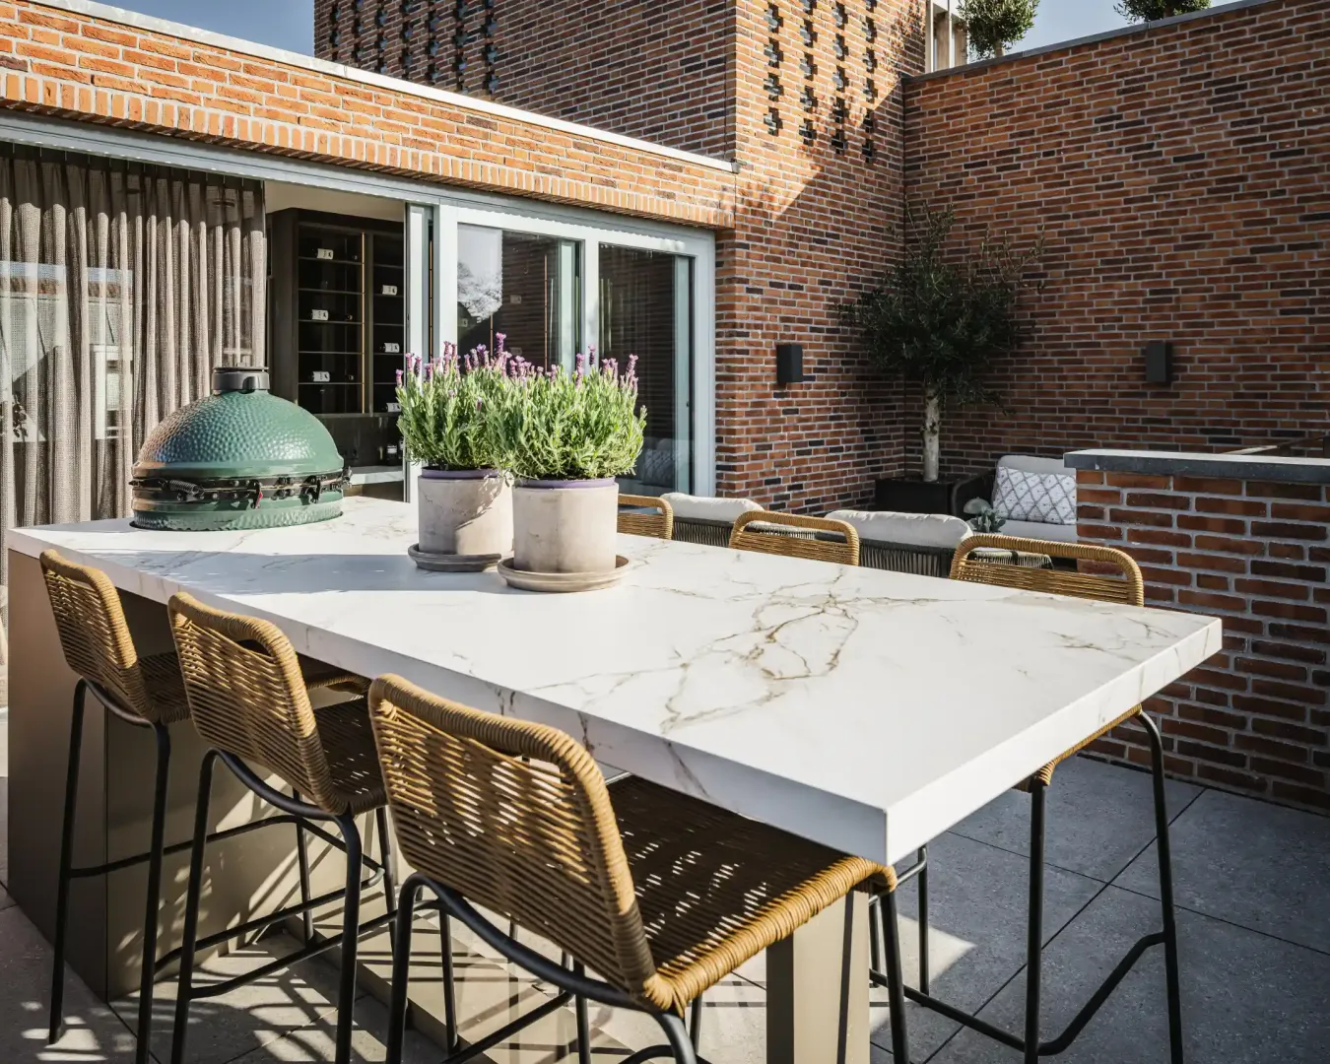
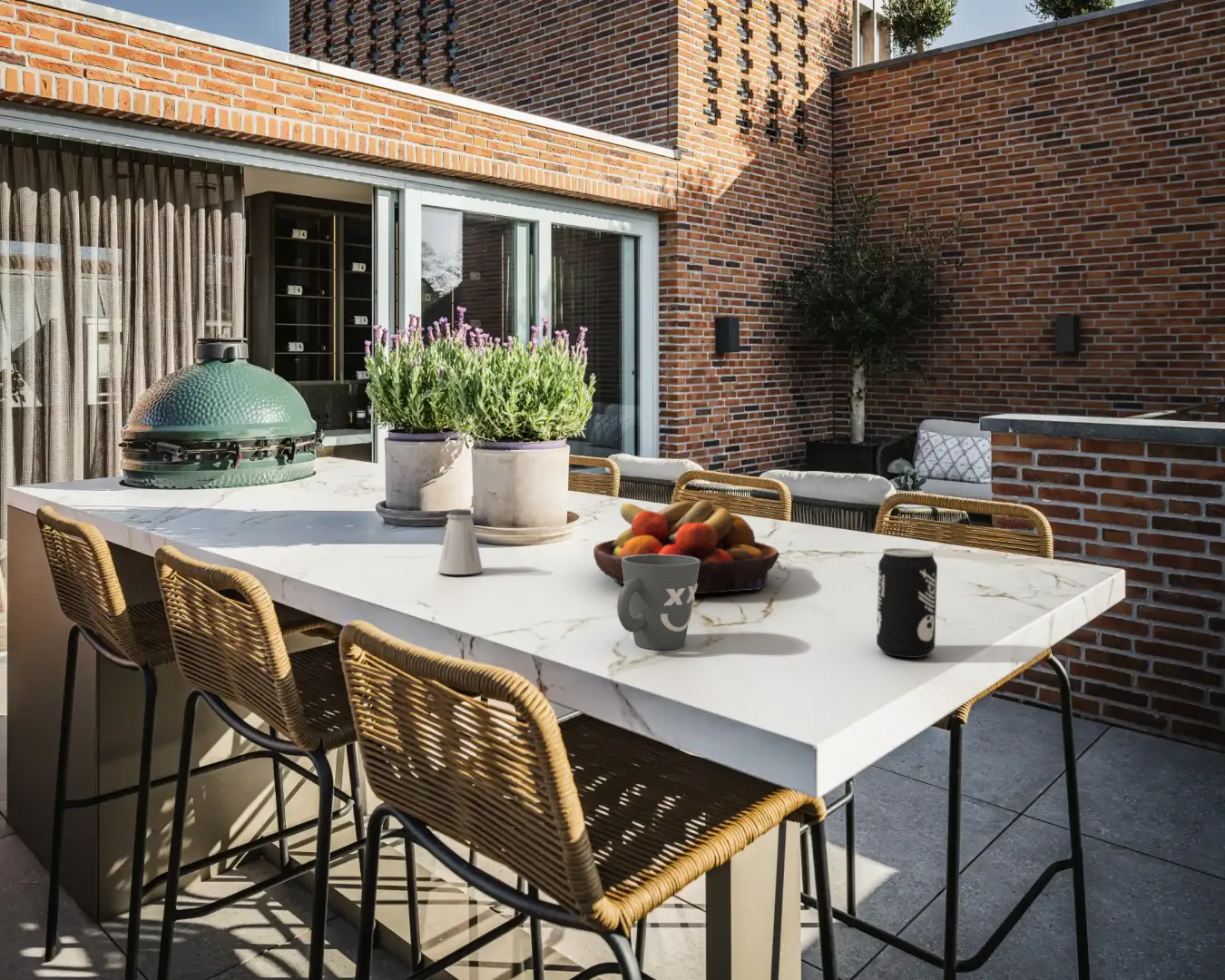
+ fruit bowl (683, 540)
+ mug (652, 603)
+ beverage can (906, 602)
+ saltshaker (460, 540)
